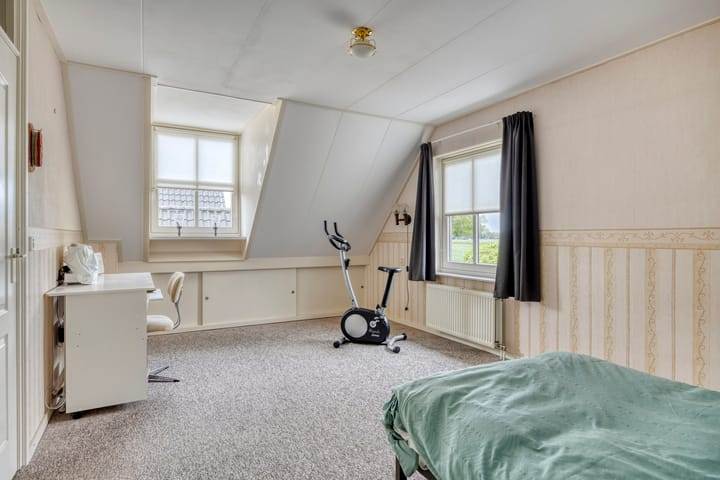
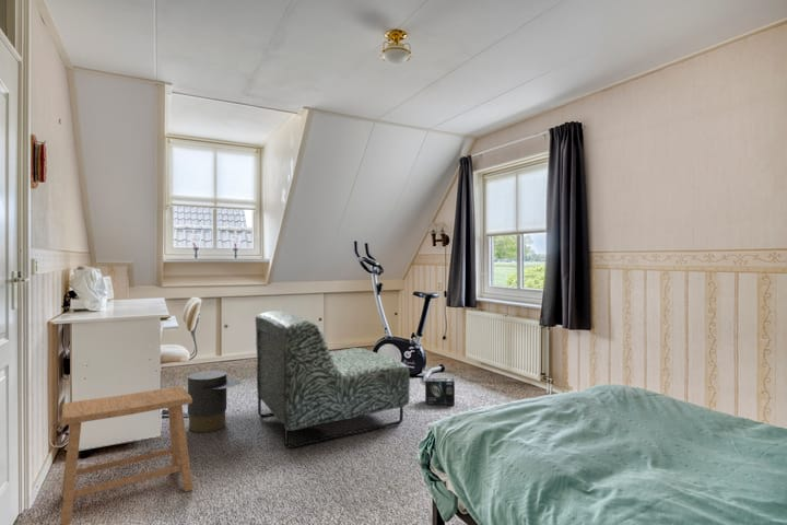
+ trash can (214, 400)
+ box (439, 390)
+ stool (130, 457)
+ armchair (330, 365)
